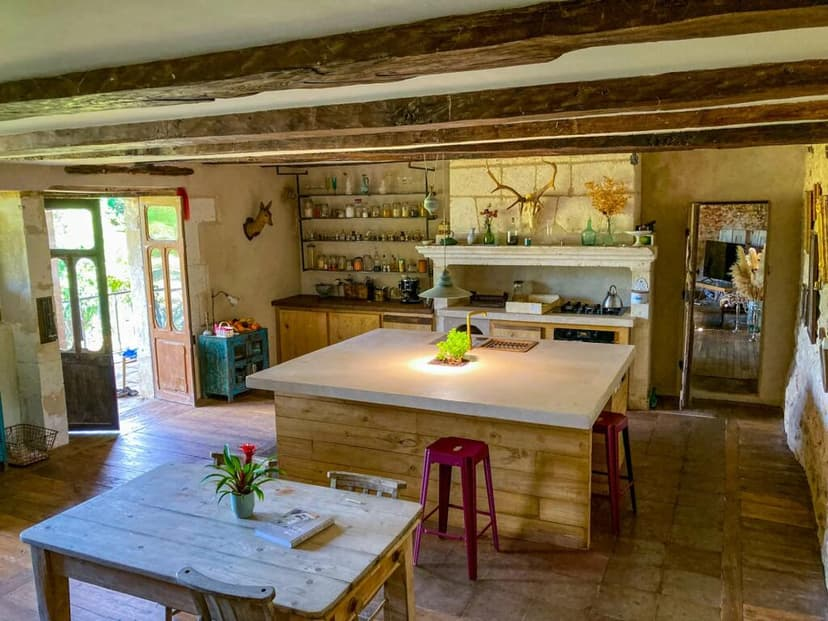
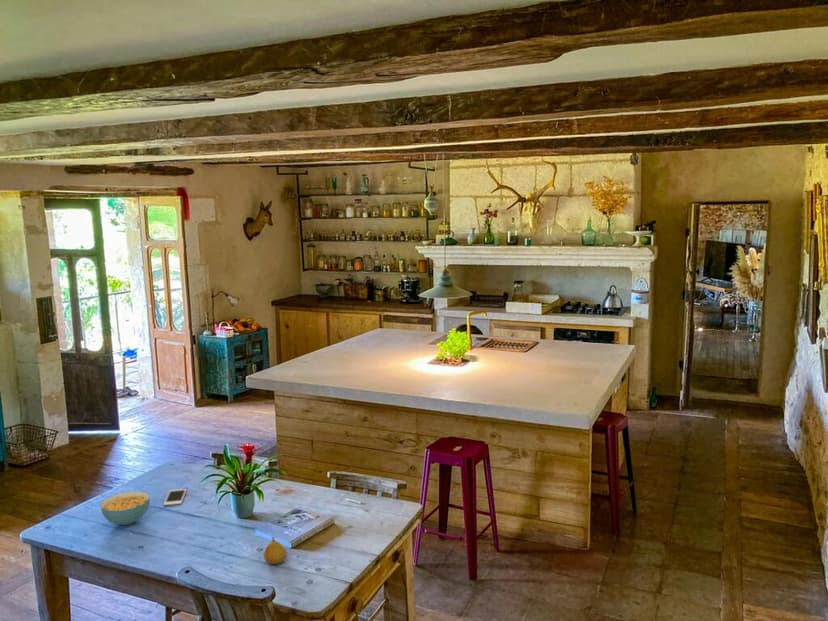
+ cell phone (175, 496)
+ cereal bowl (126, 511)
+ fruit (274, 548)
